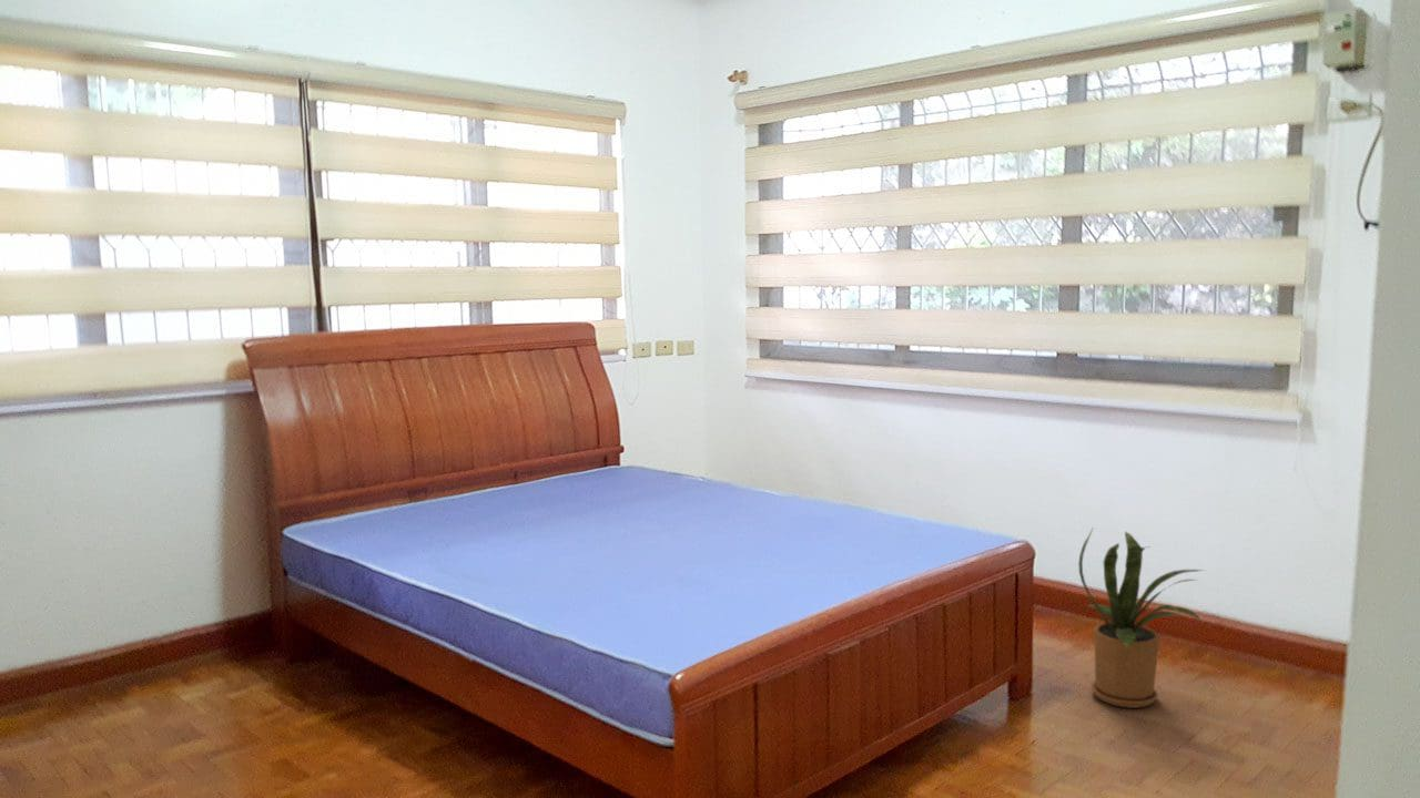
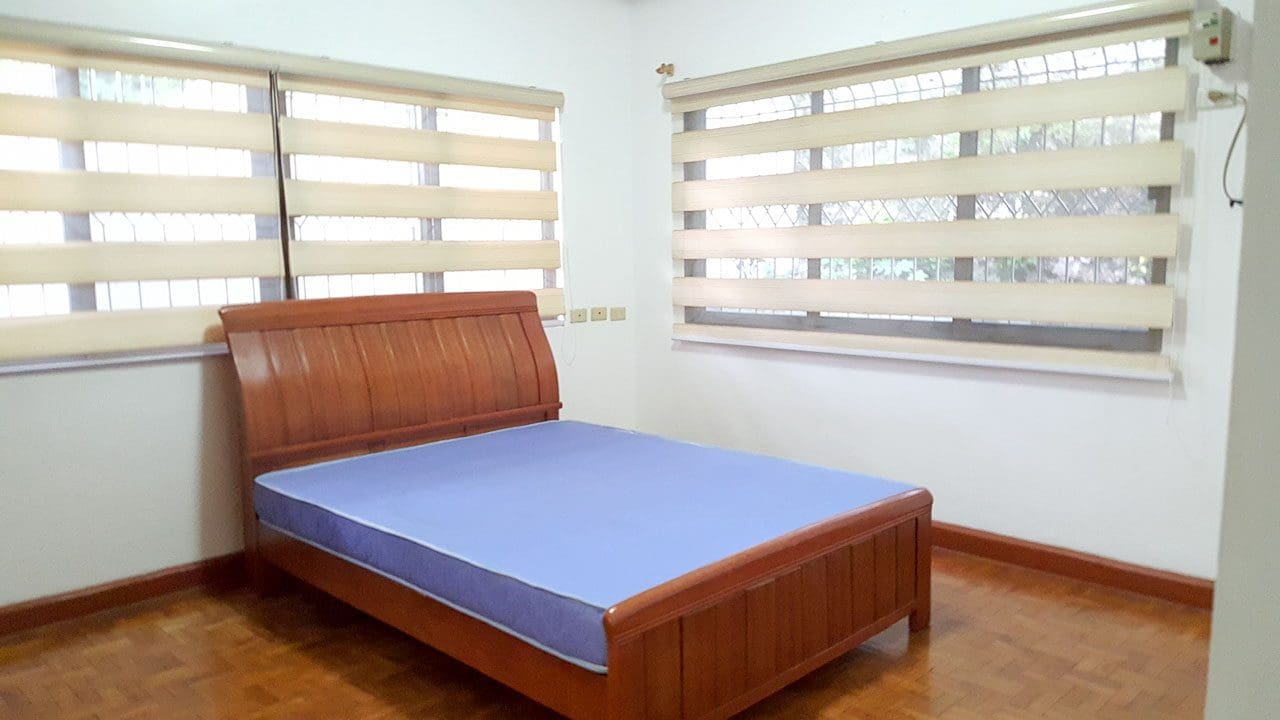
- house plant (1138, 615)
